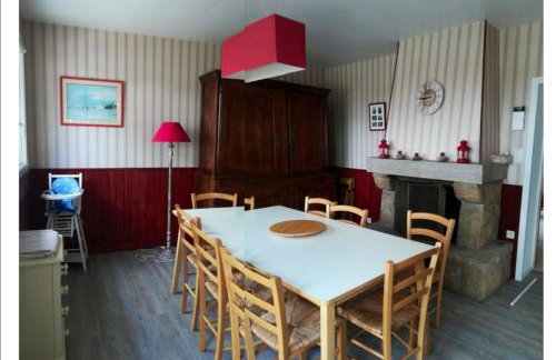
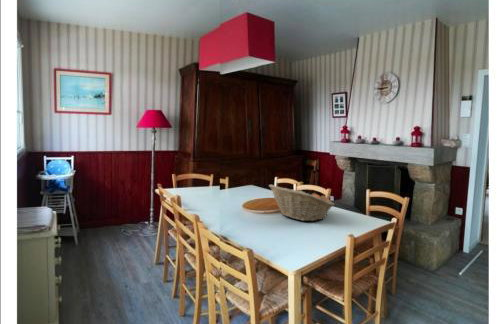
+ fruit basket (300, 200)
